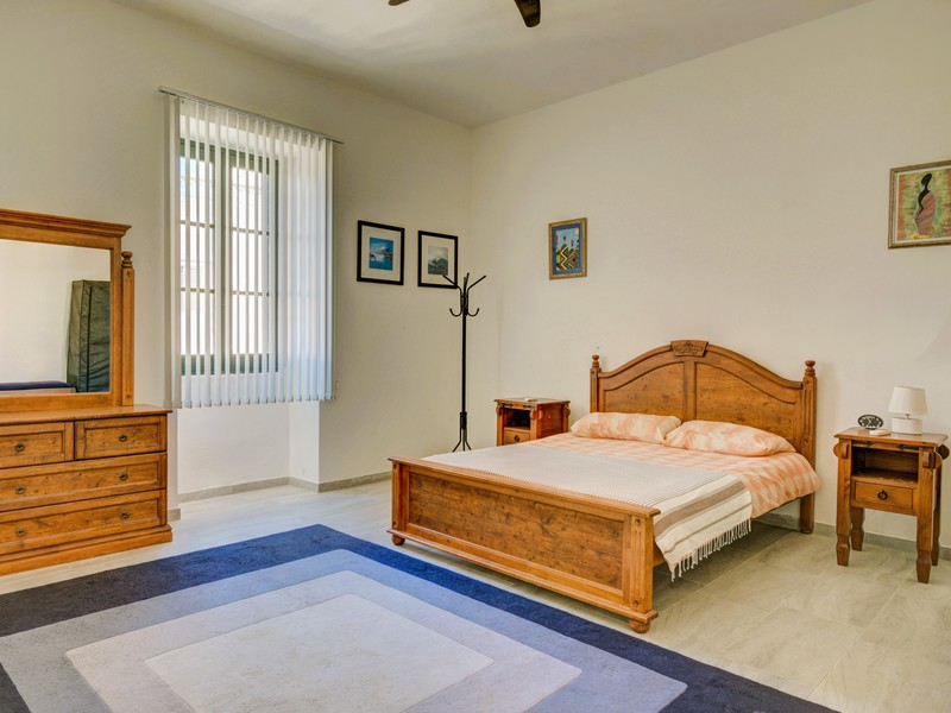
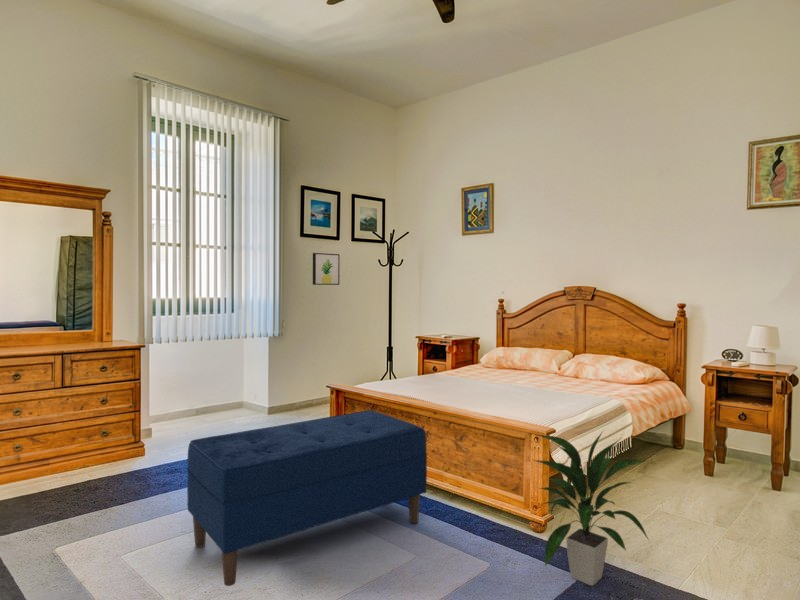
+ indoor plant (582, 503)
+ wall art (326, 269)
+ bench (312, 483)
